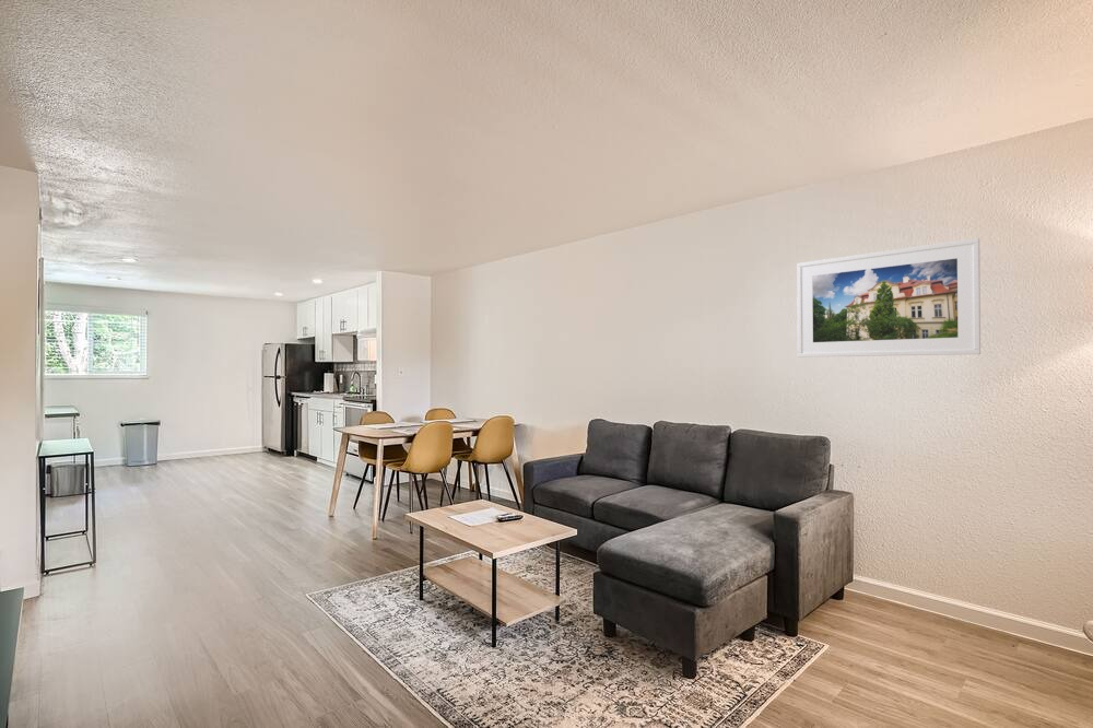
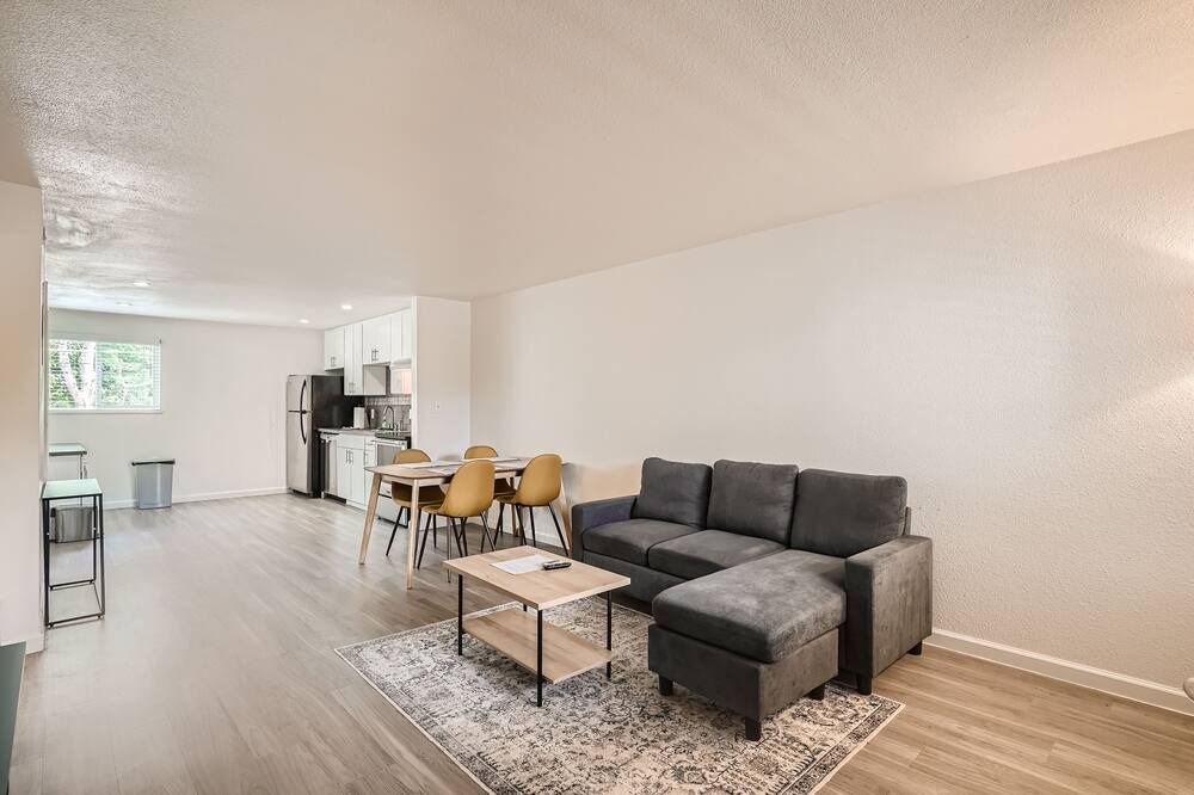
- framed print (879, 304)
